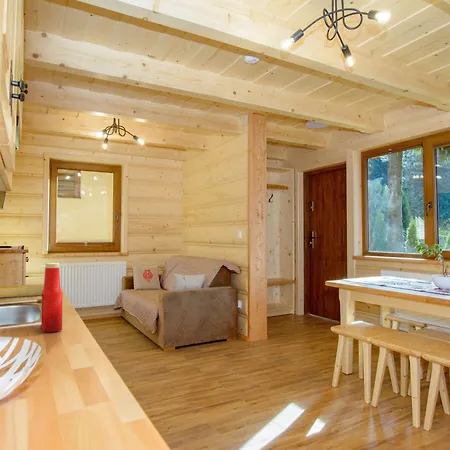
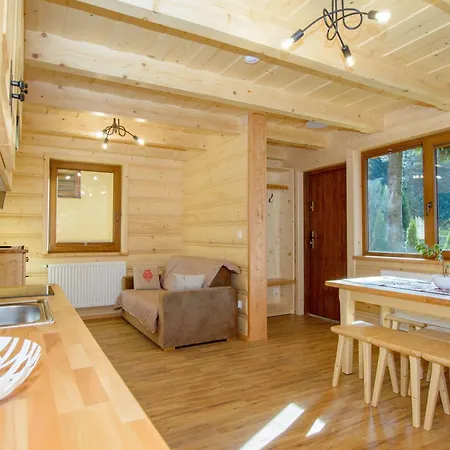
- soap bottle (51, 295)
